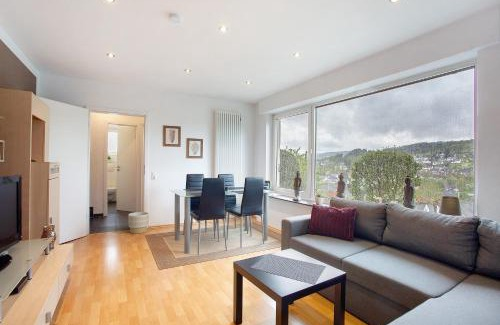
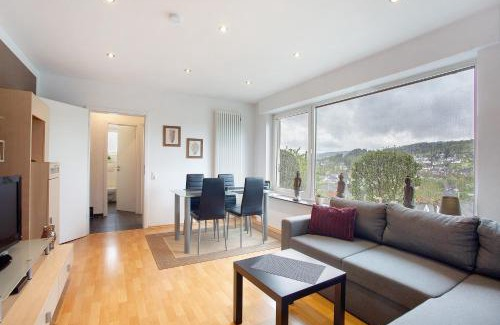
- planter (138, 222)
